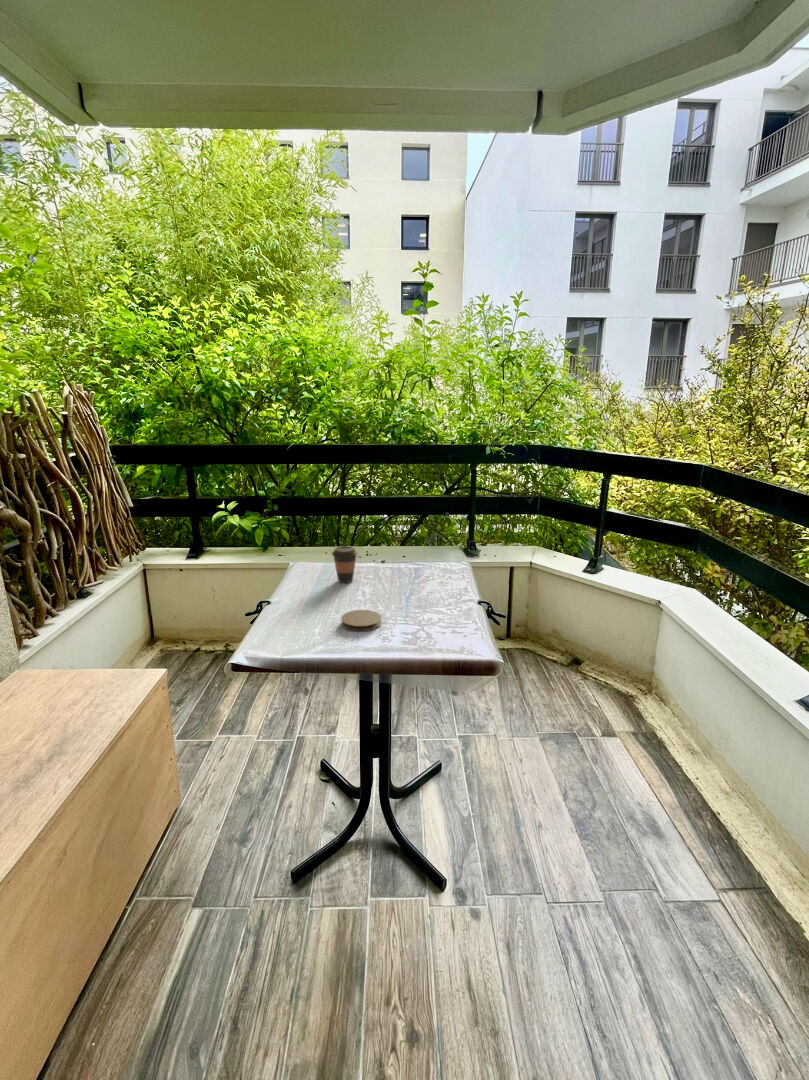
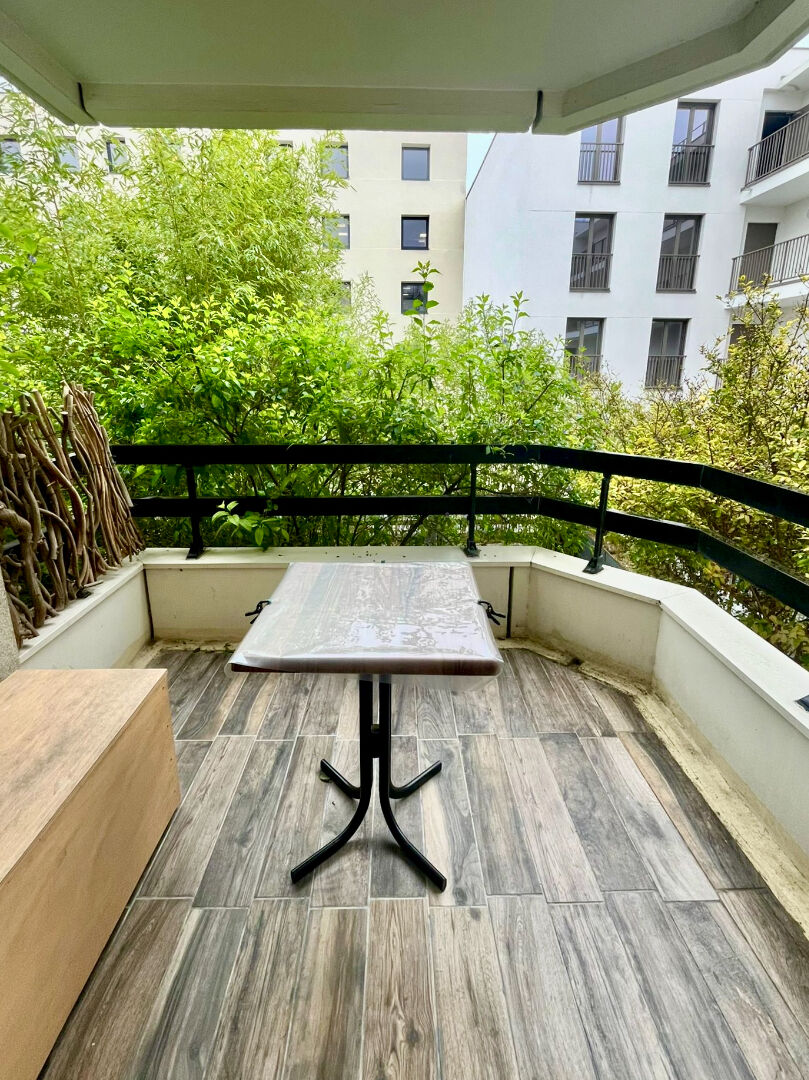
- coaster (361, 620)
- coffee cup (345, 564)
